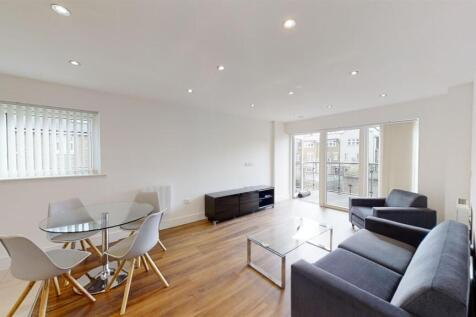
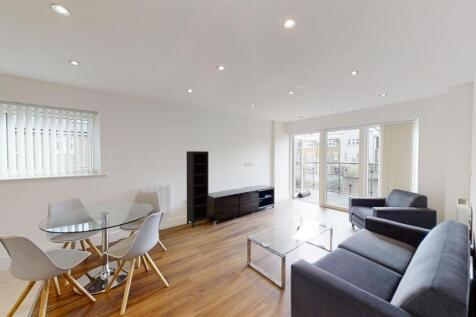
+ bookcase (197, 187)
